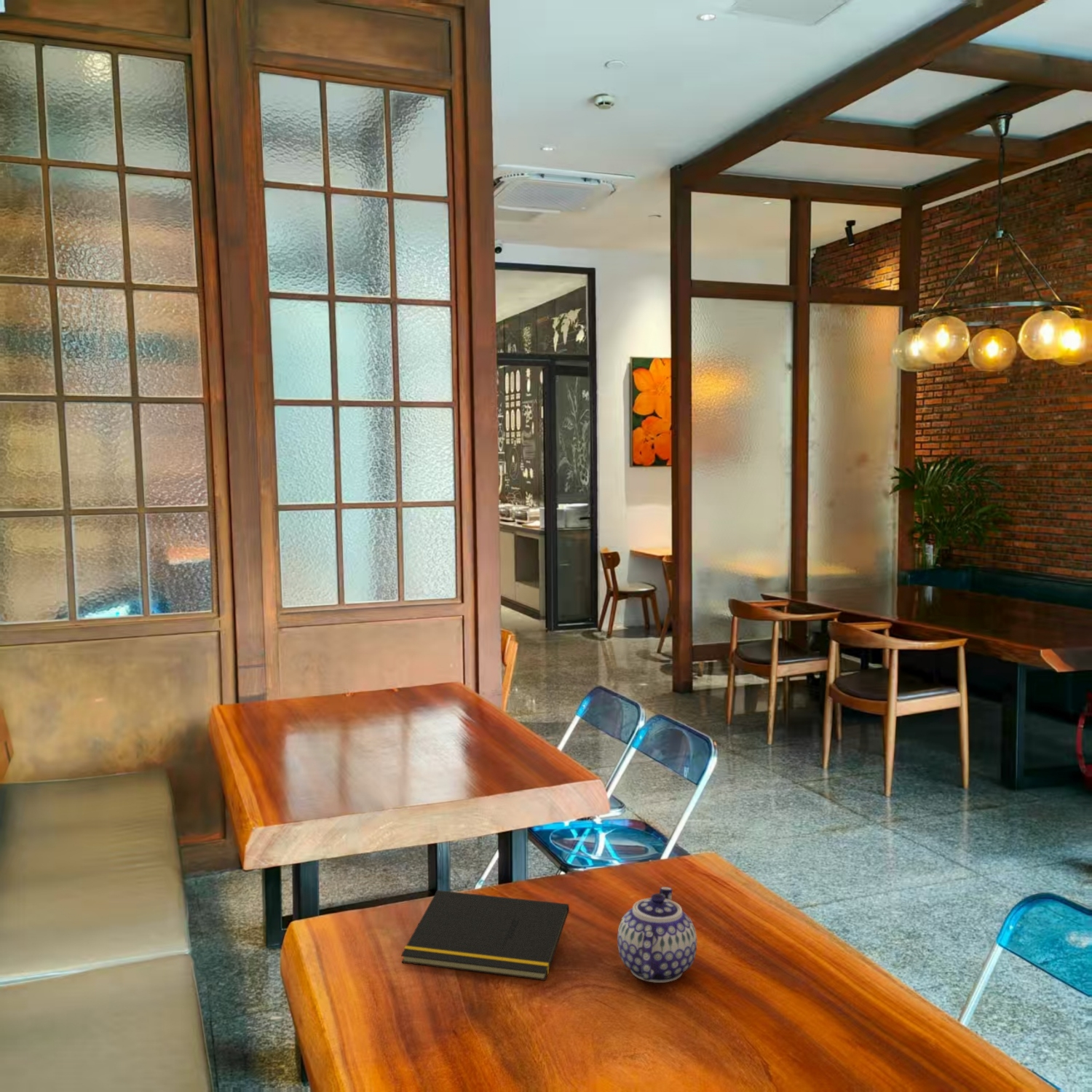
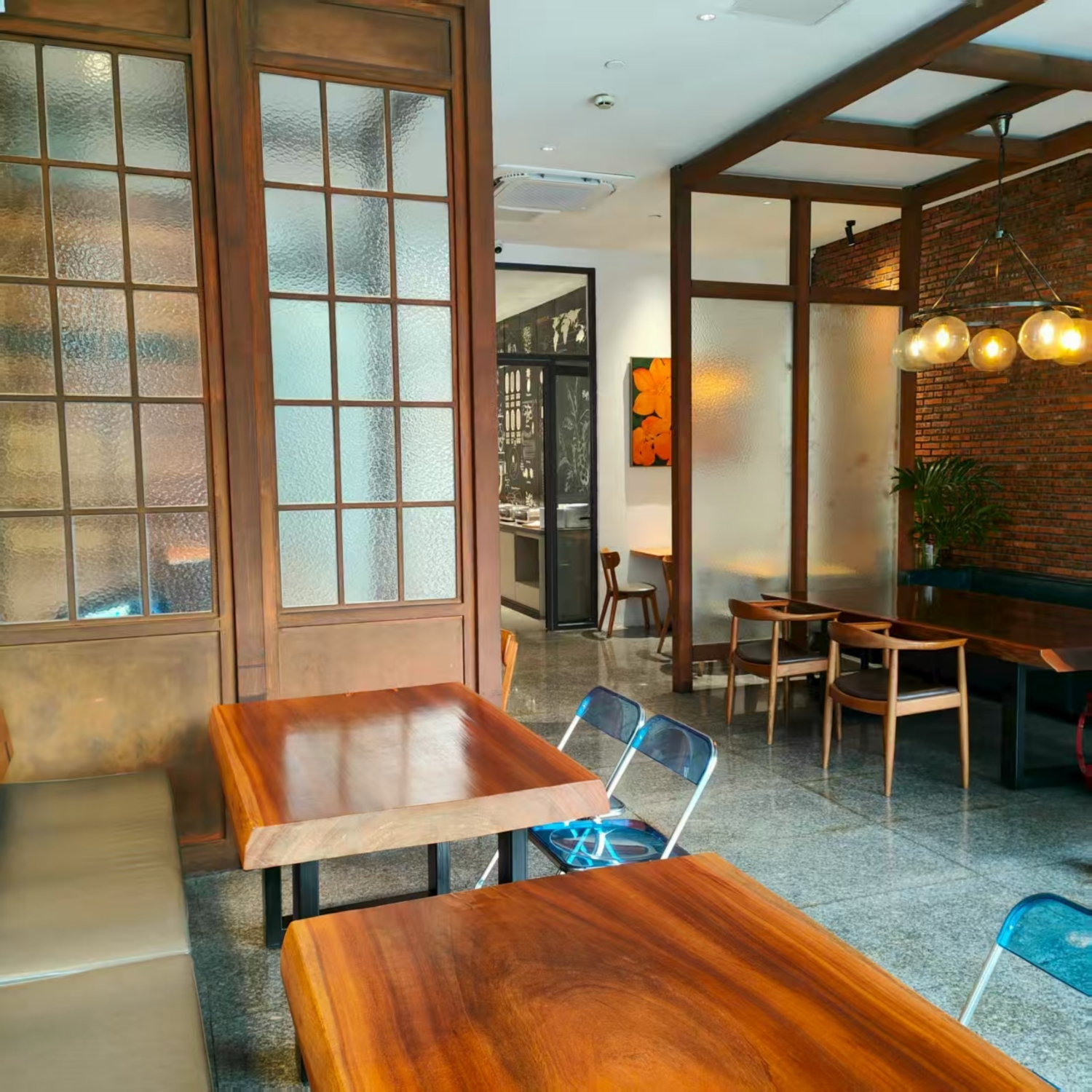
- notepad (488, 932)
- teapot (657, 932)
